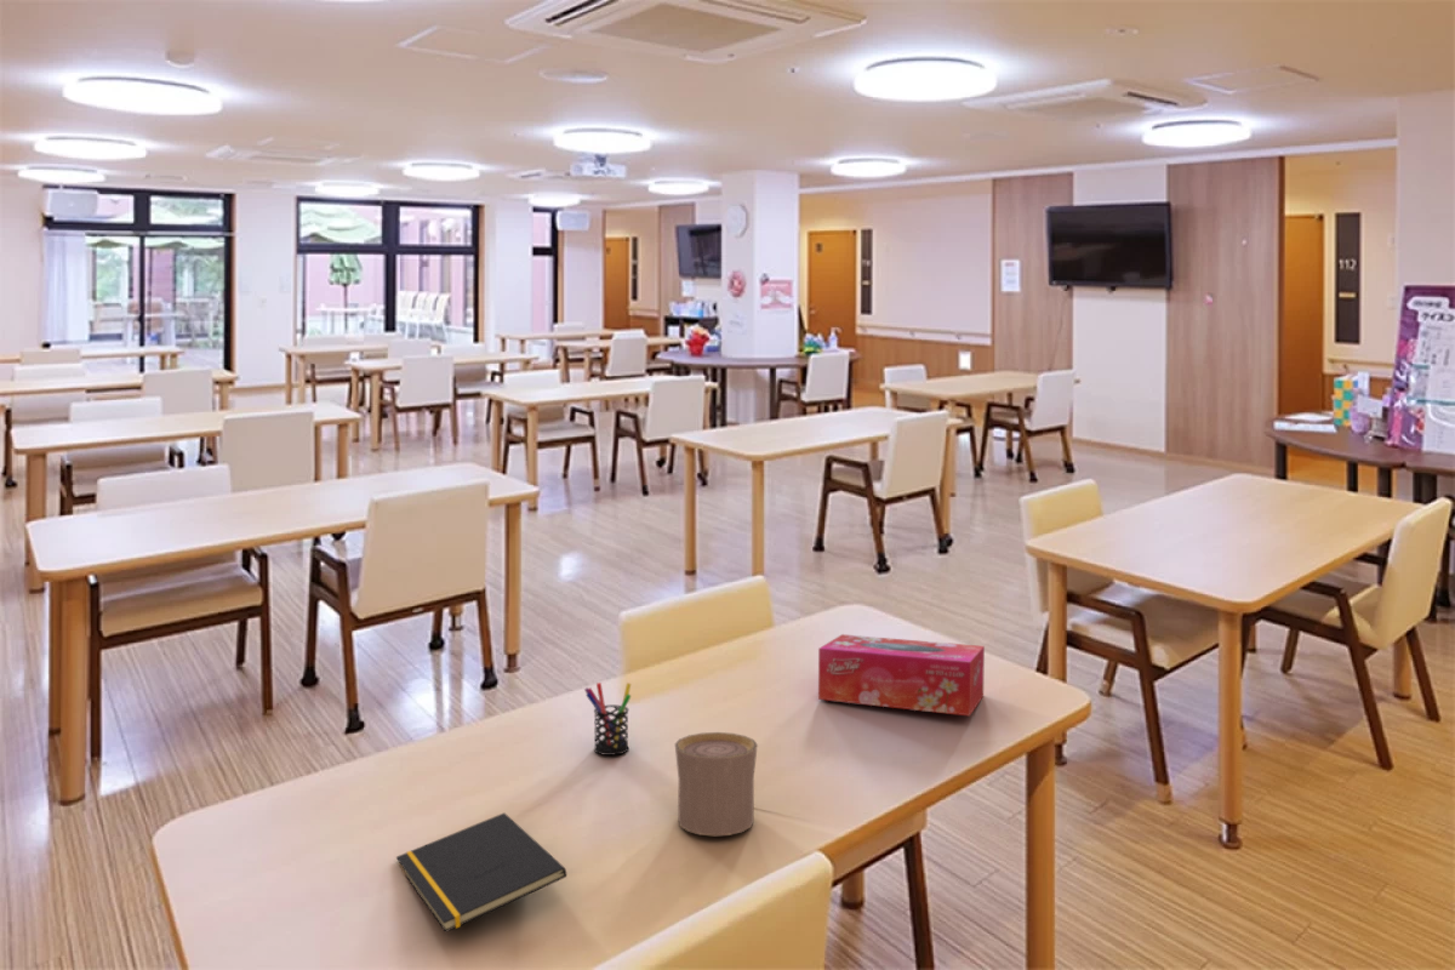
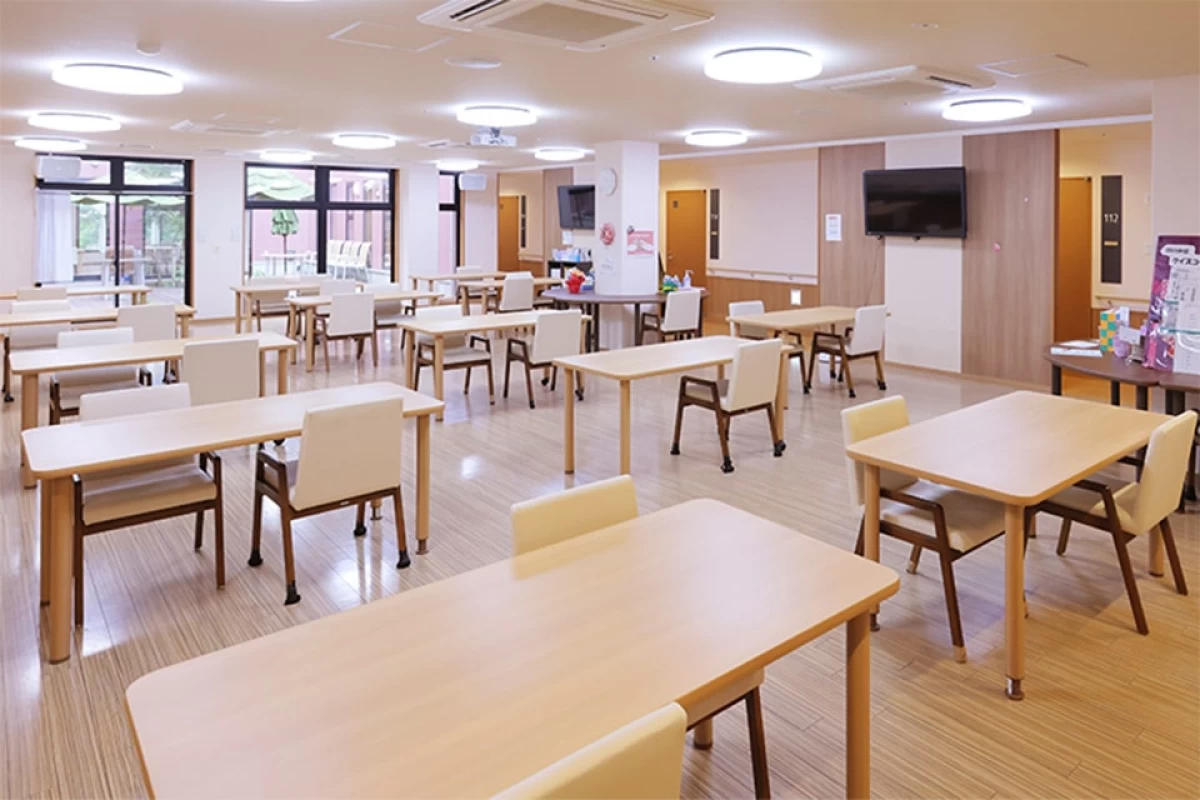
- notepad (478, 866)
- pen holder (612, 715)
- tissue box (901, 672)
- cup (715, 782)
